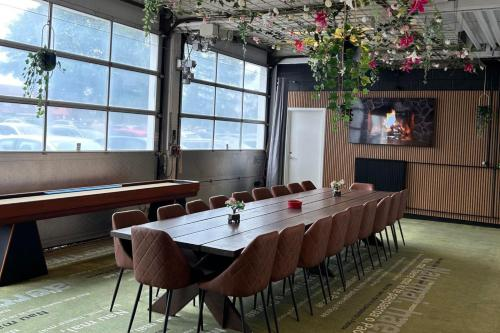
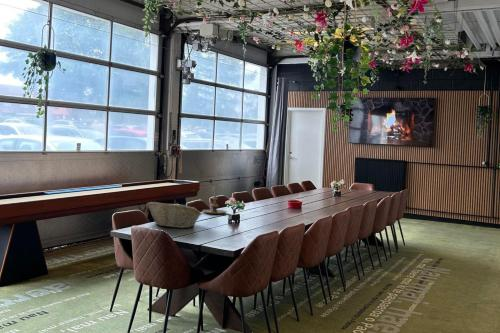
+ fruit basket (173, 213)
+ candle holder (215, 199)
